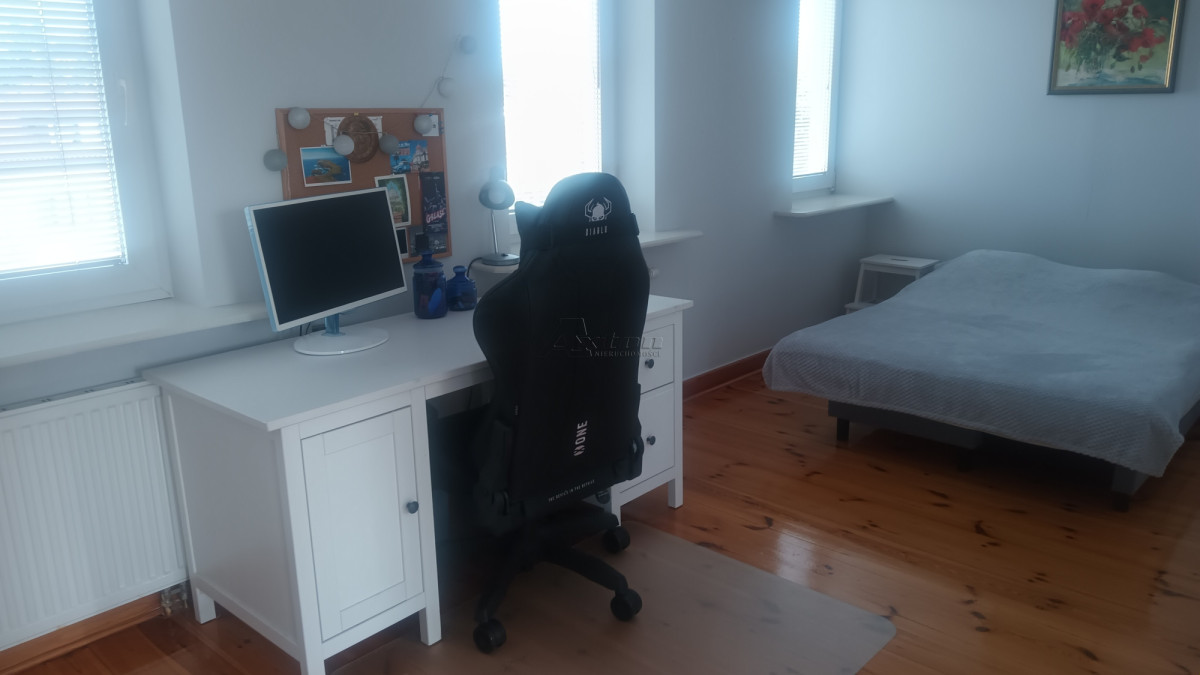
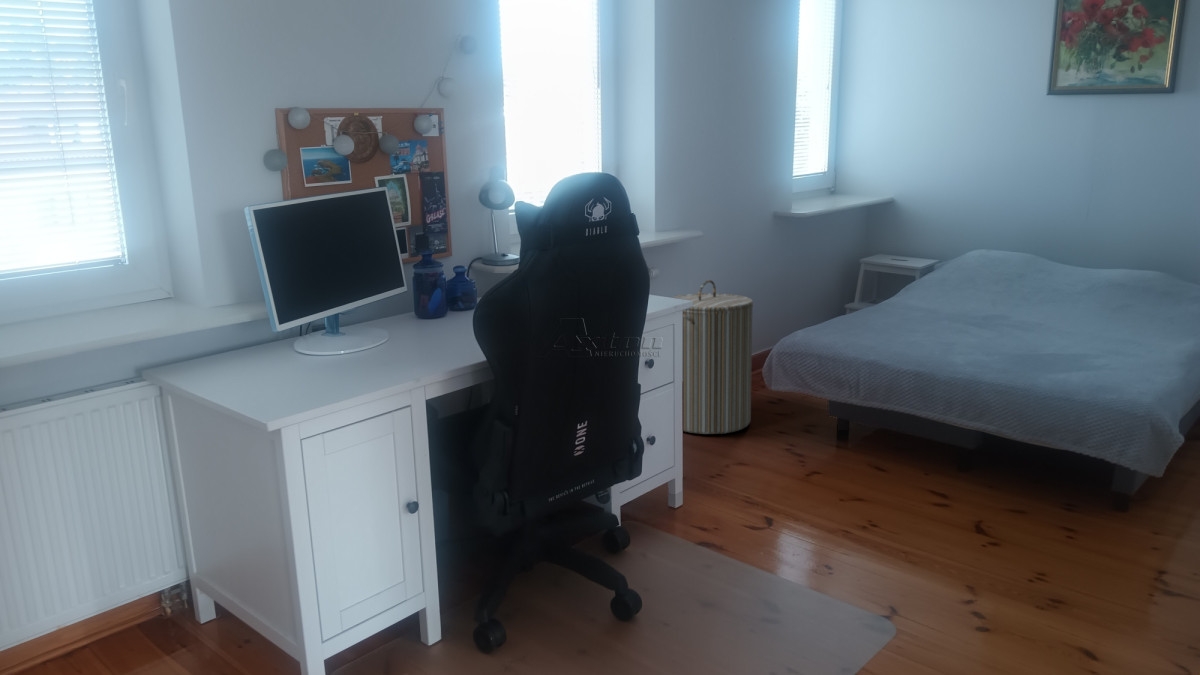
+ laundry hamper (708, 351)
